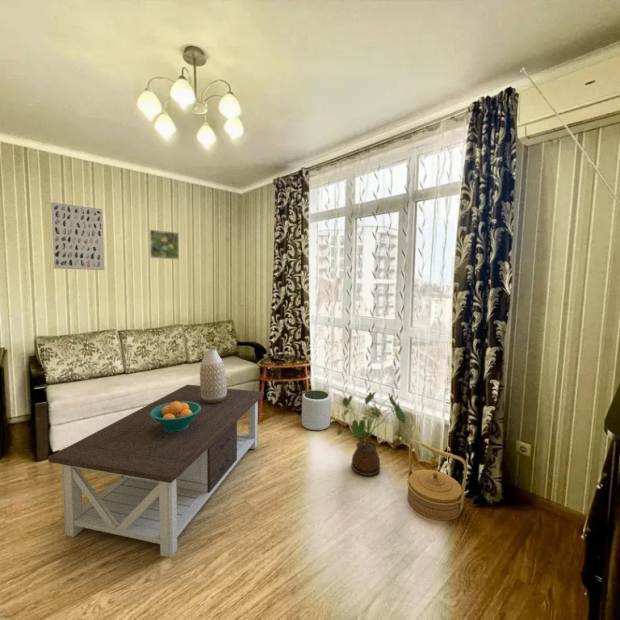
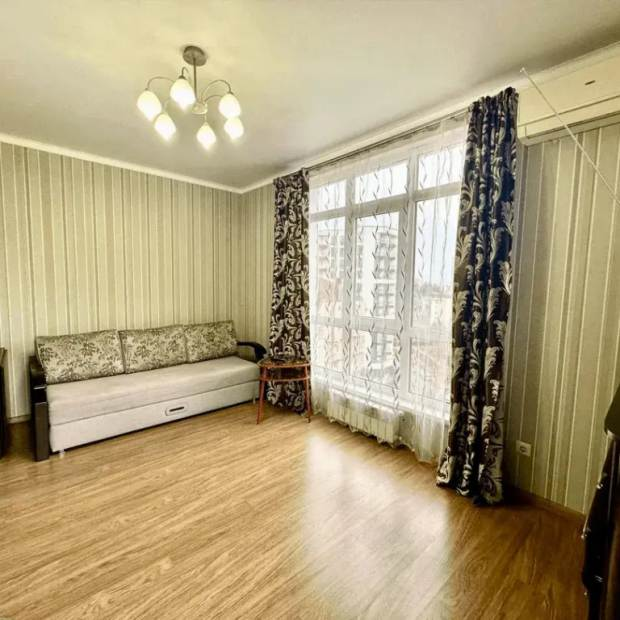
- basket (435, 476)
- house plant (368, 434)
- wall art (78, 237)
- vase (214, 375)
- fruit bowl (176, 414)
- coffee table (182, 449)
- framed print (164, 245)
- plant pot (316, 409)
